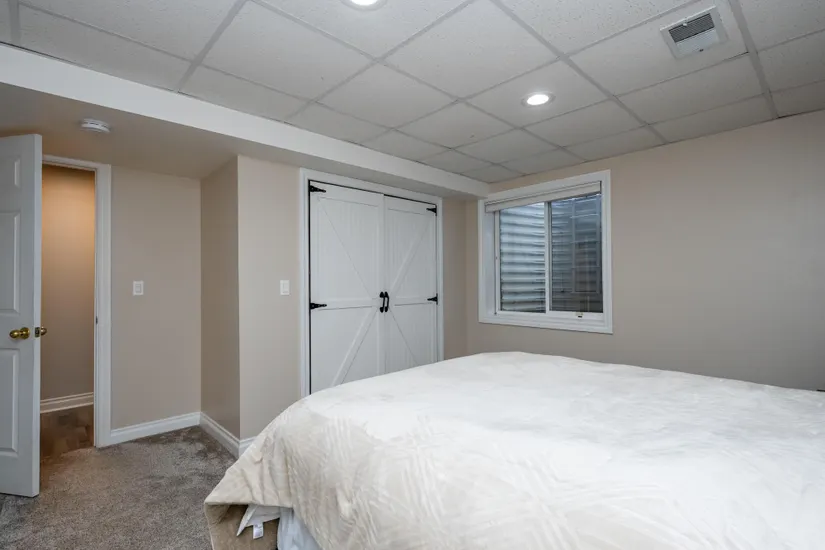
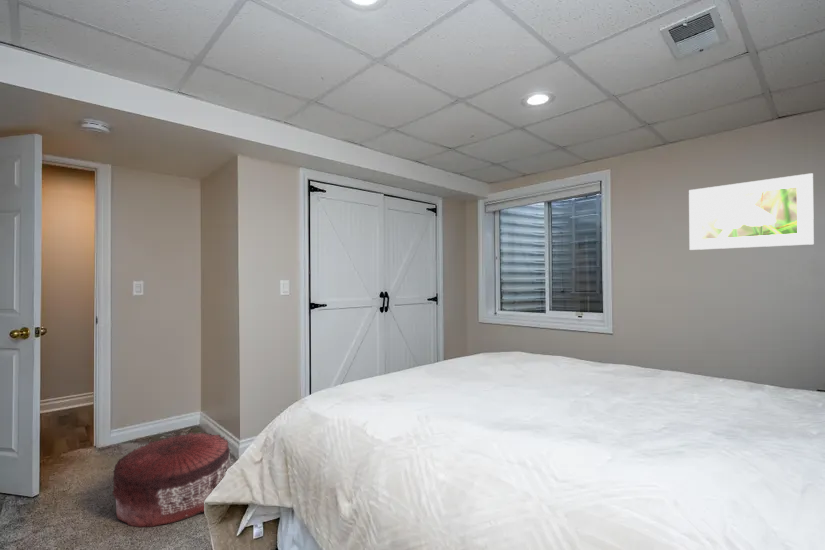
+ pouf (177, 471)
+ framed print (746, 214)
